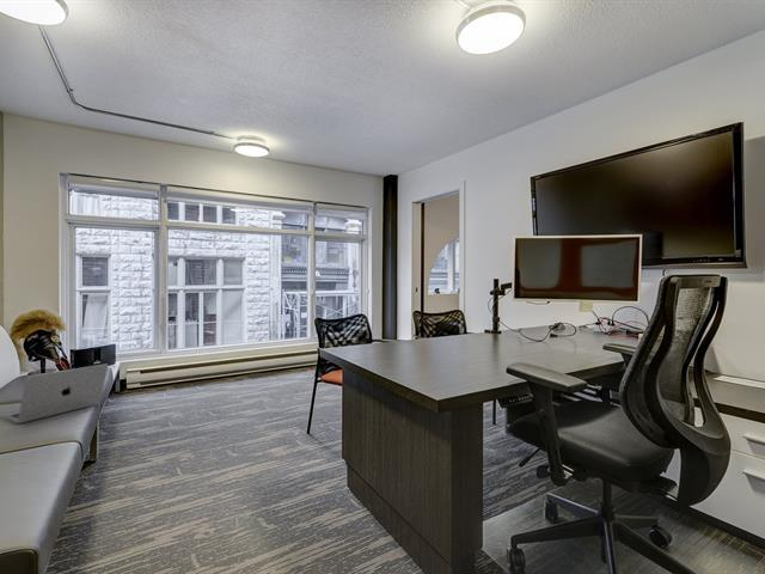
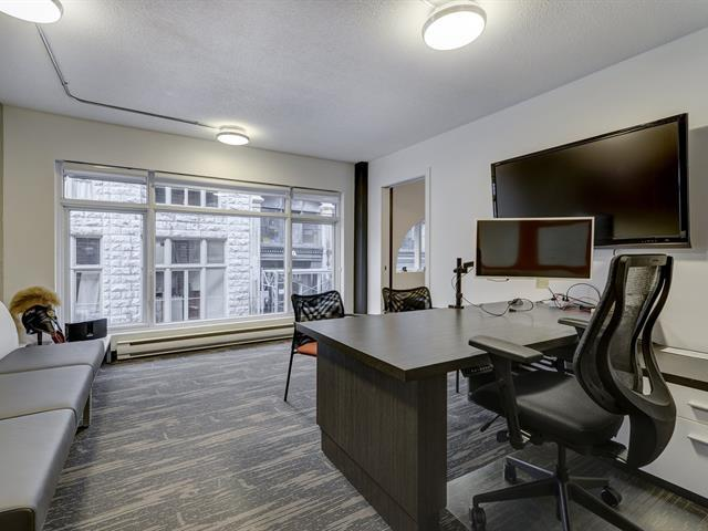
- laptop (54, 389)
